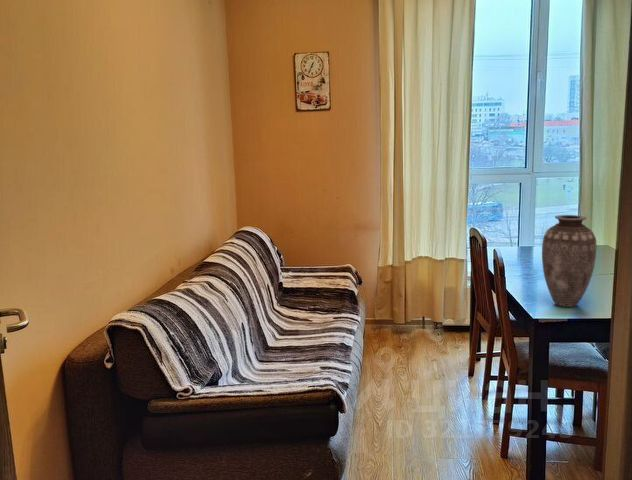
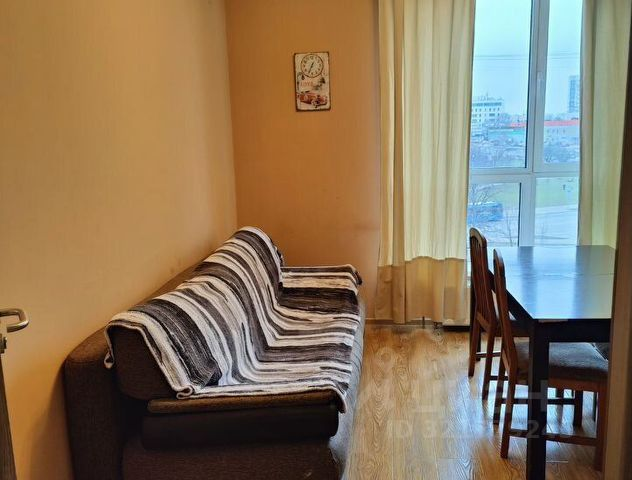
- vase (568, 261)
